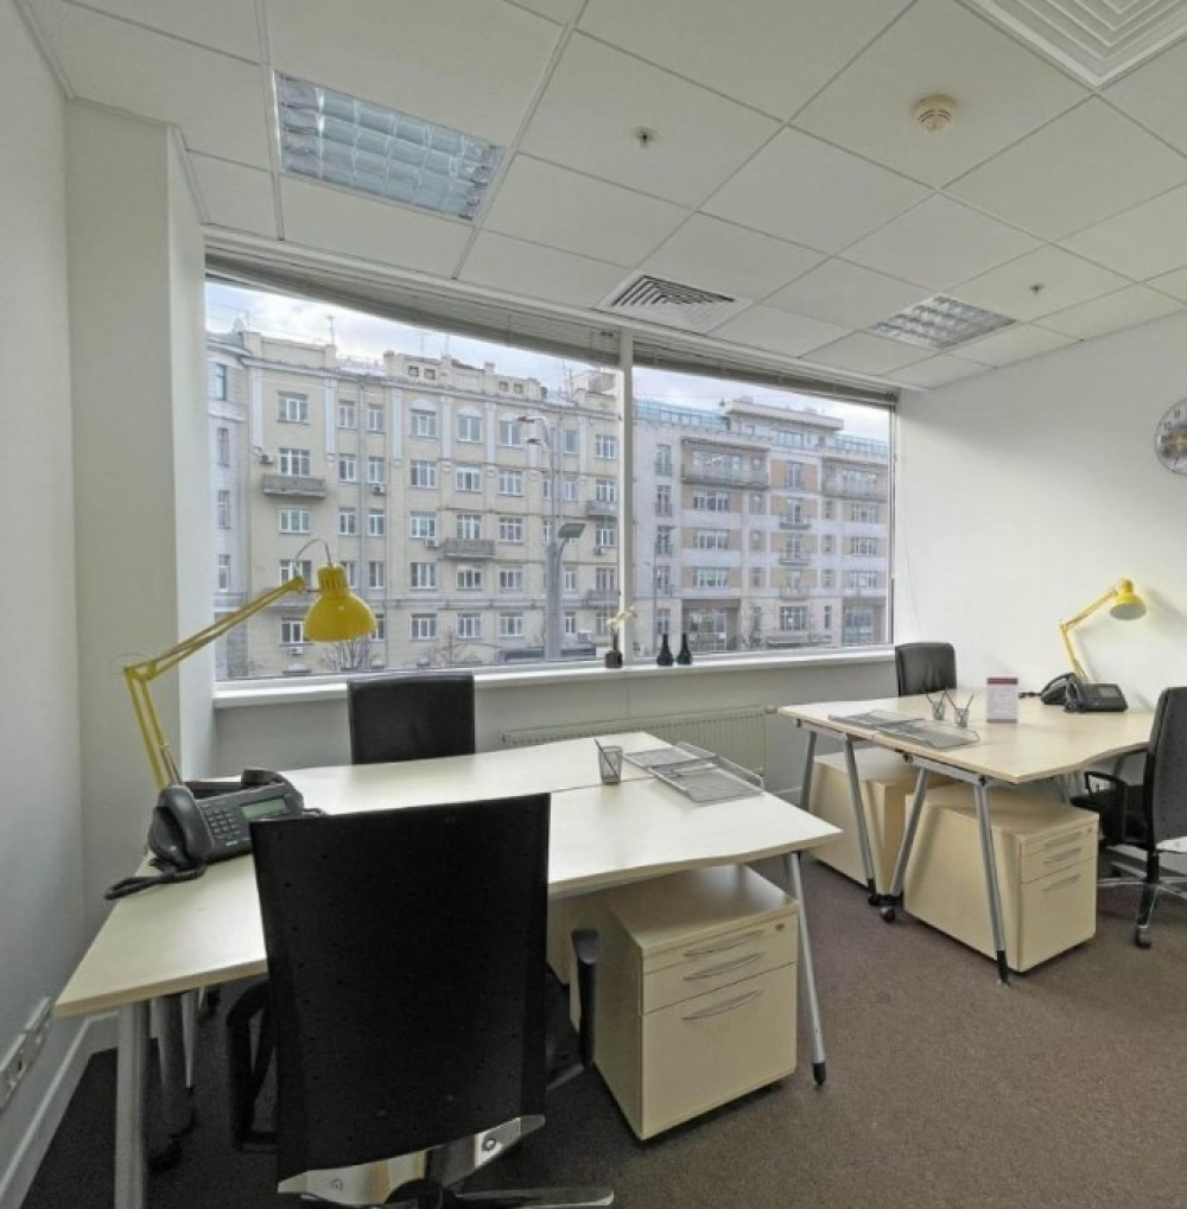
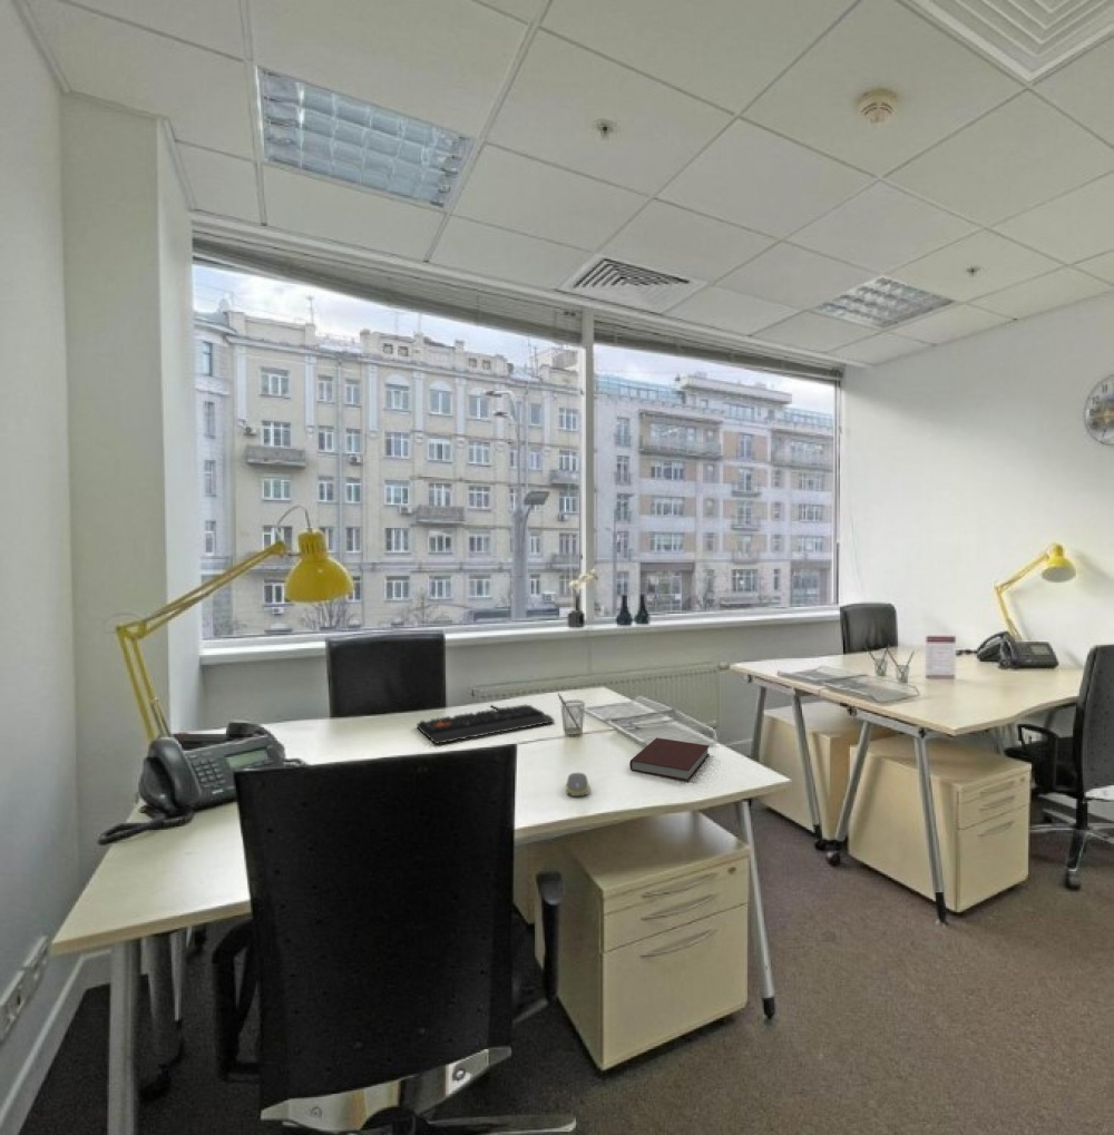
+ notebook (671, 756)
+ keyboard (480, 717)
+ computer mouse (577, 782)
